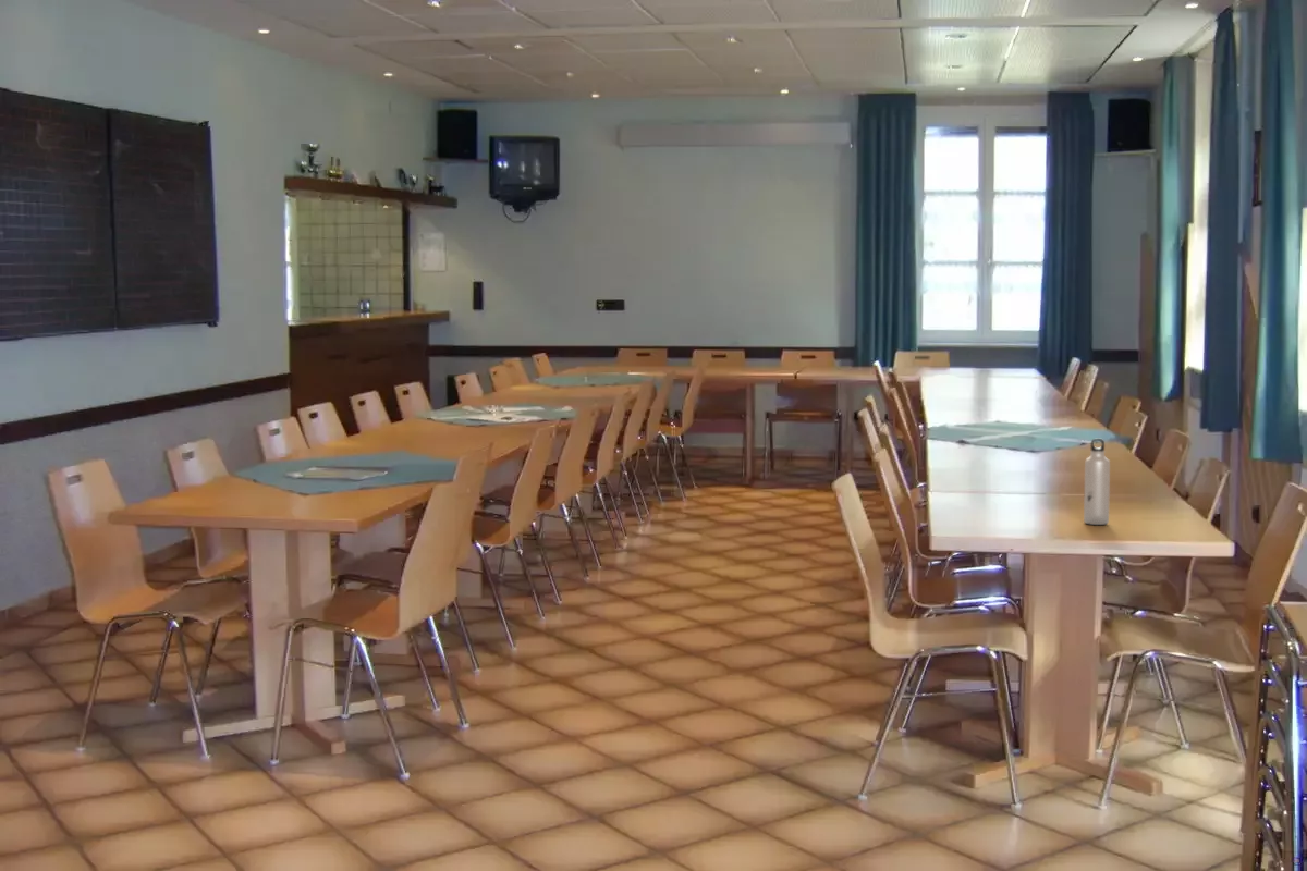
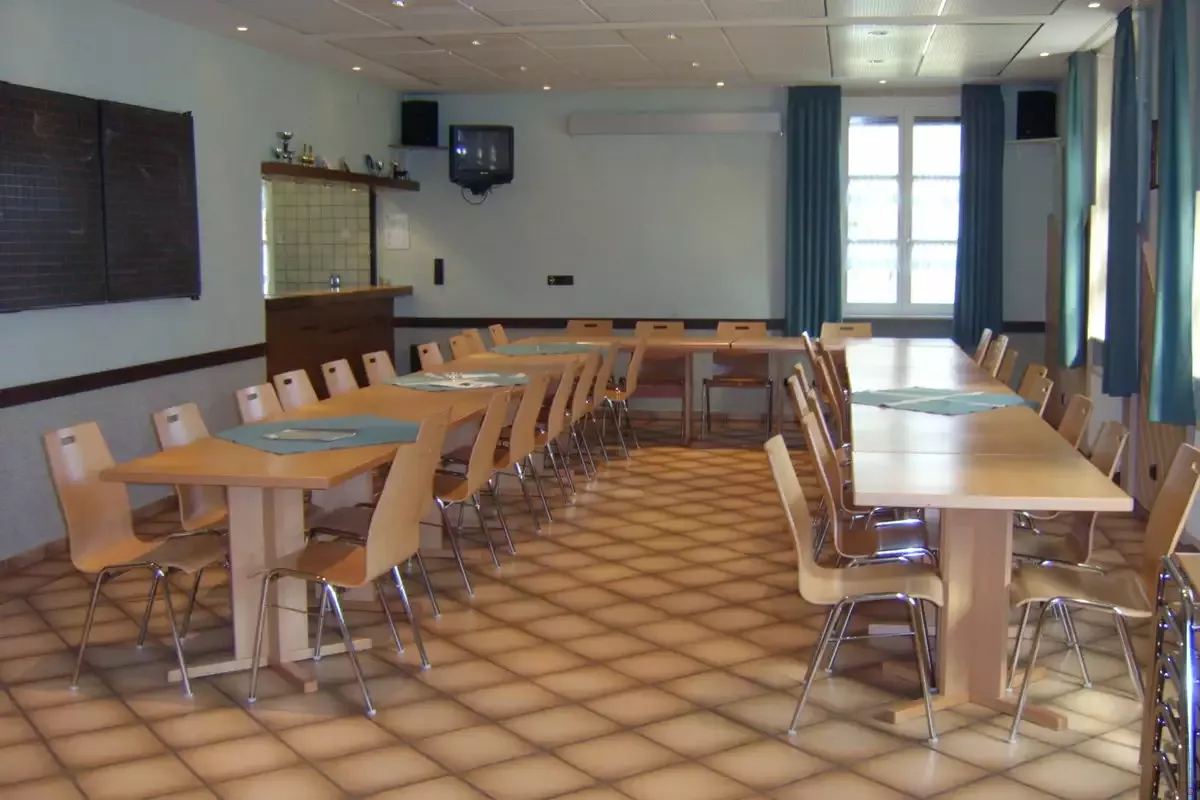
- water bottle (1097, 480)
